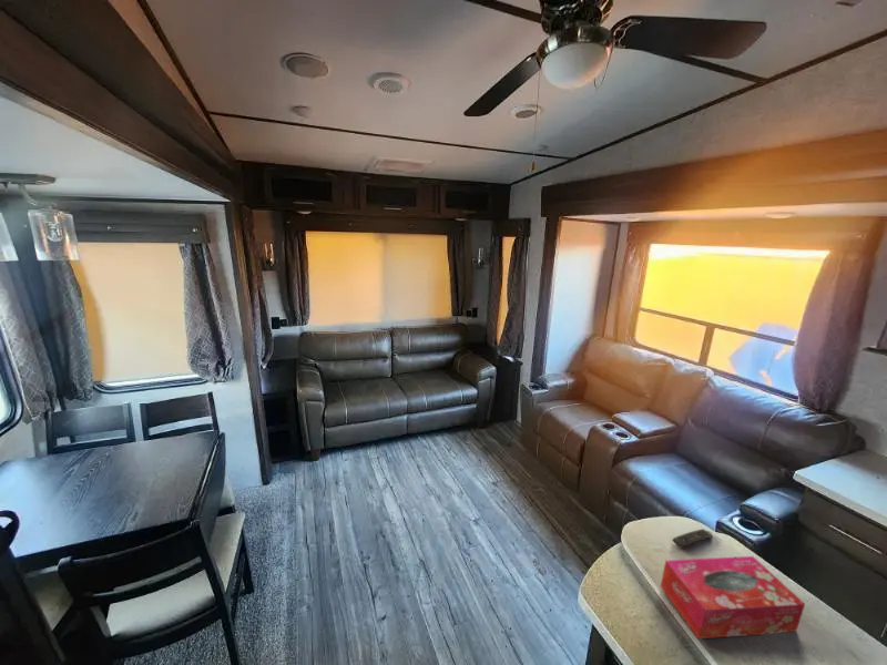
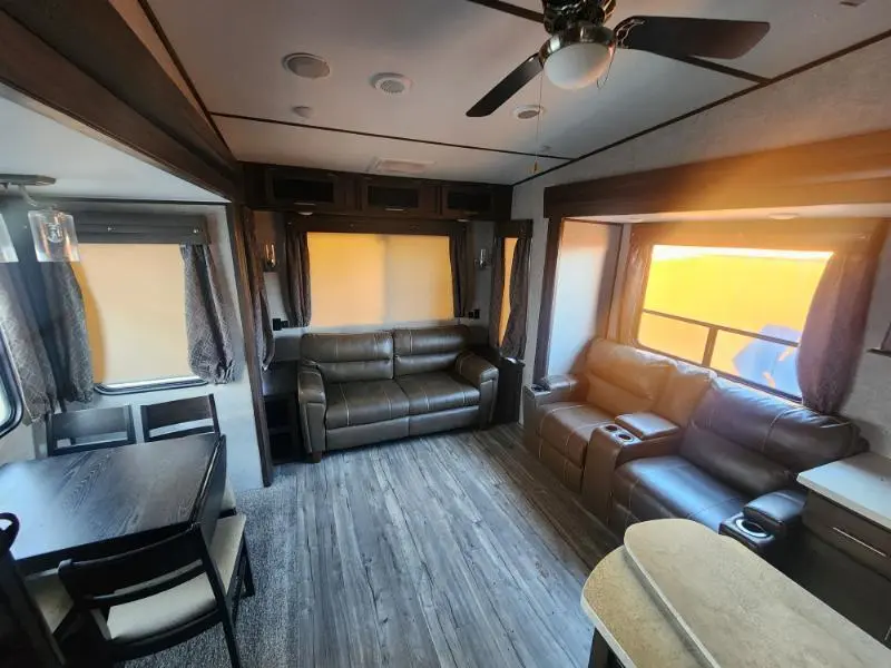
- tissue box (727, 594)
- remote control (694, 538)
